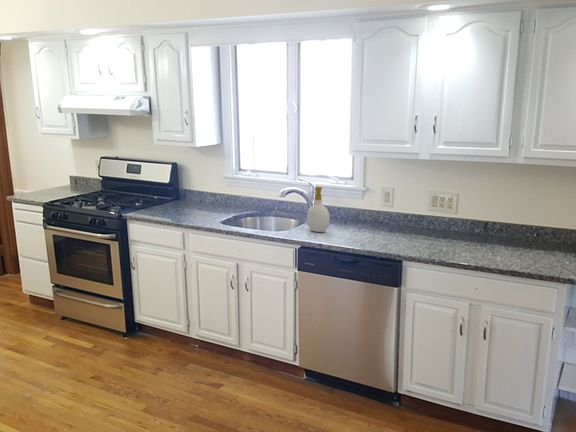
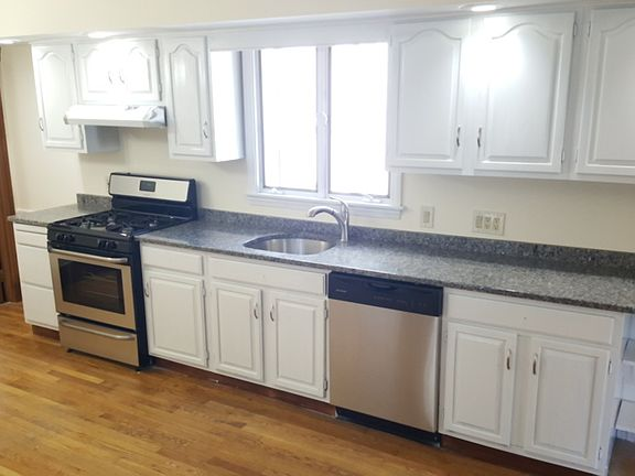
- soap bottle (318, 209)
